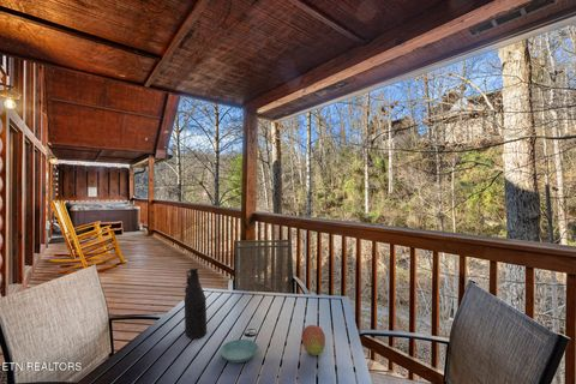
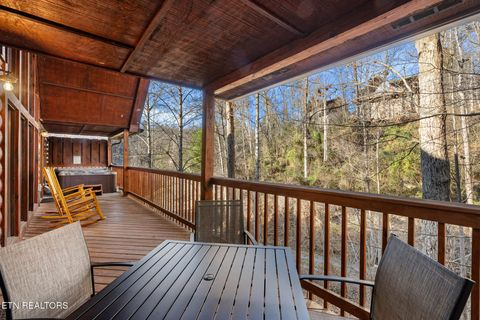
- bottle (194, 300)
- fruit (313, 340)
- saucer (239, 352)
